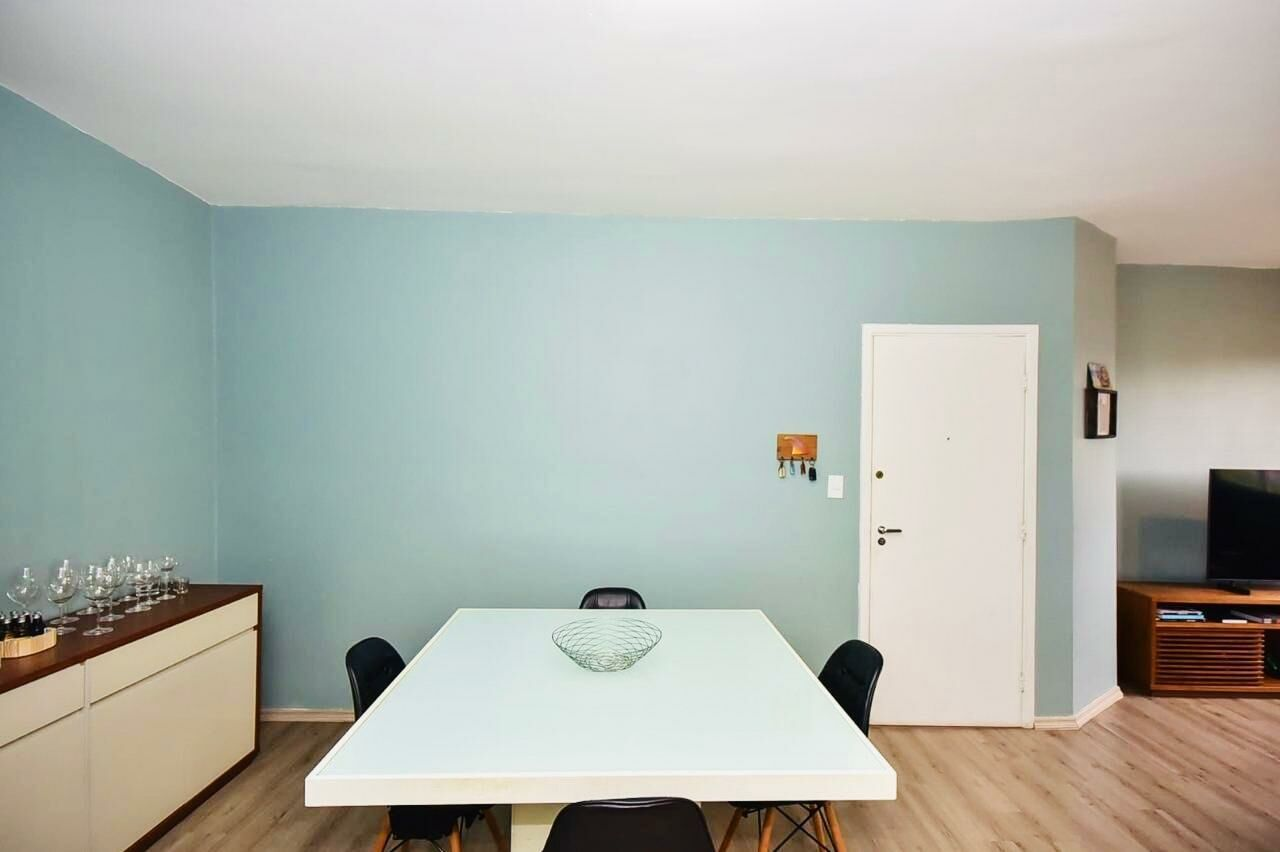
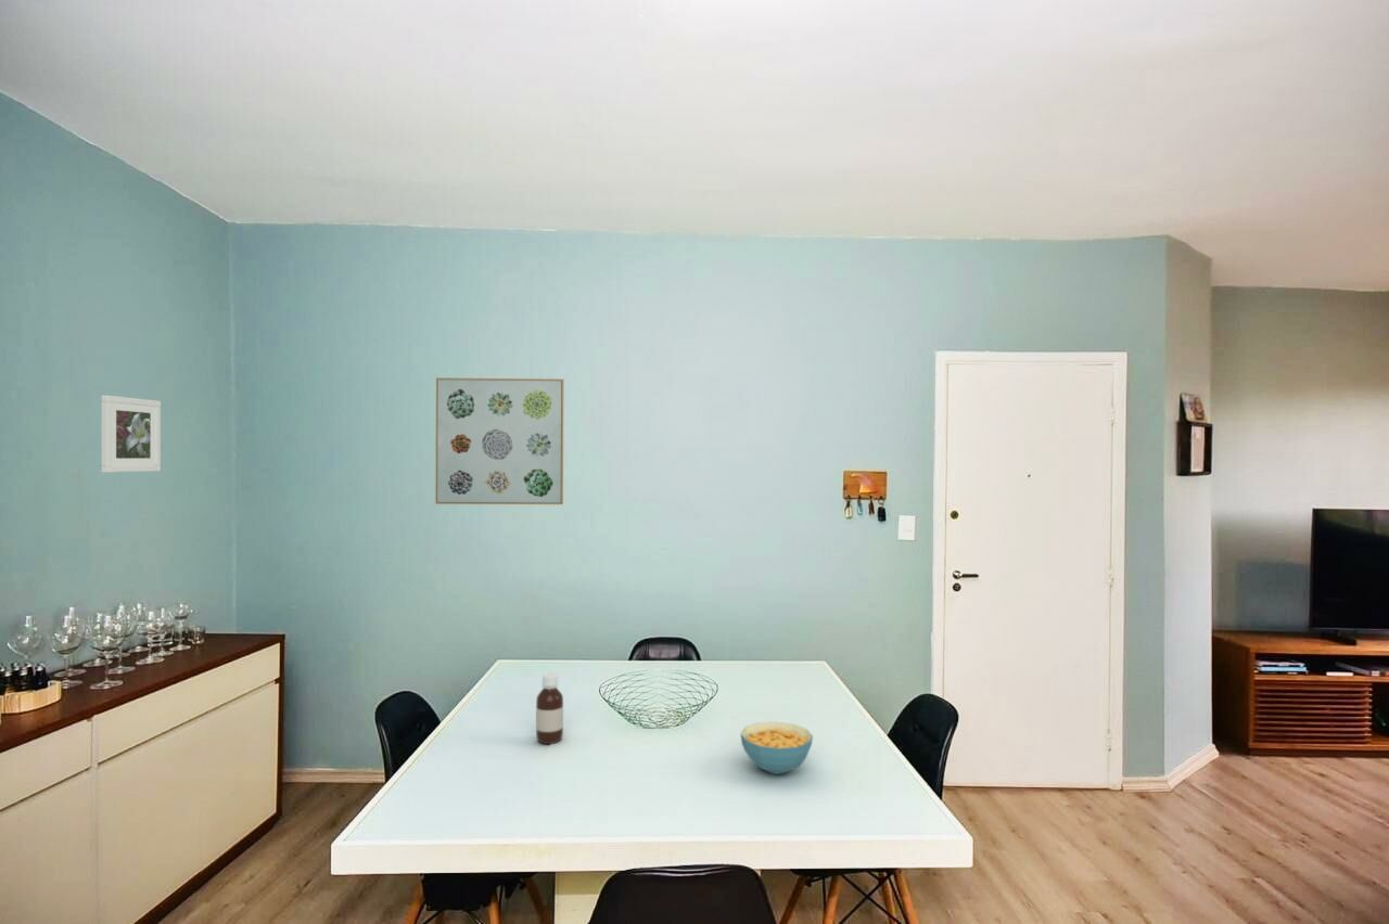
+ bottle (549, 707)
+ cereal bowl (776, 752)
+ wall art (499, 441)
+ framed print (132, 435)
